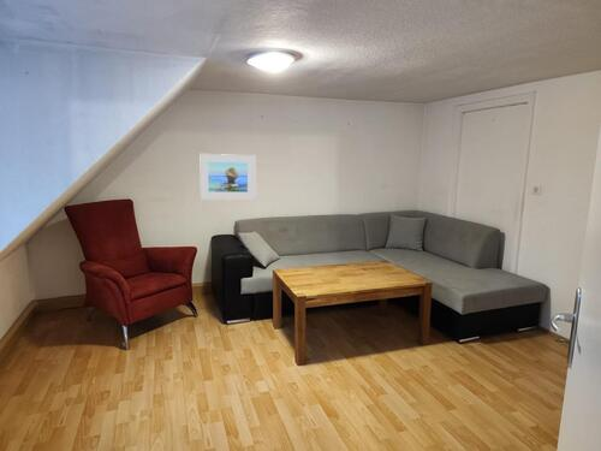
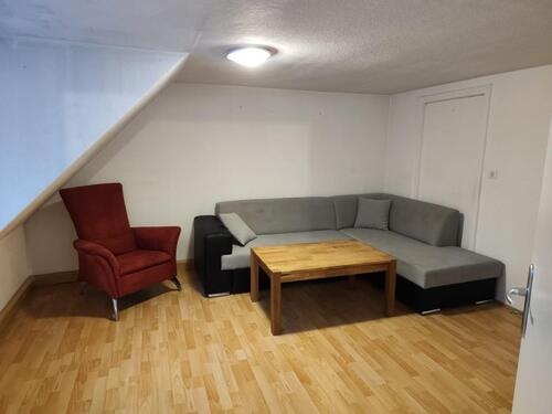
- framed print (227, 177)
